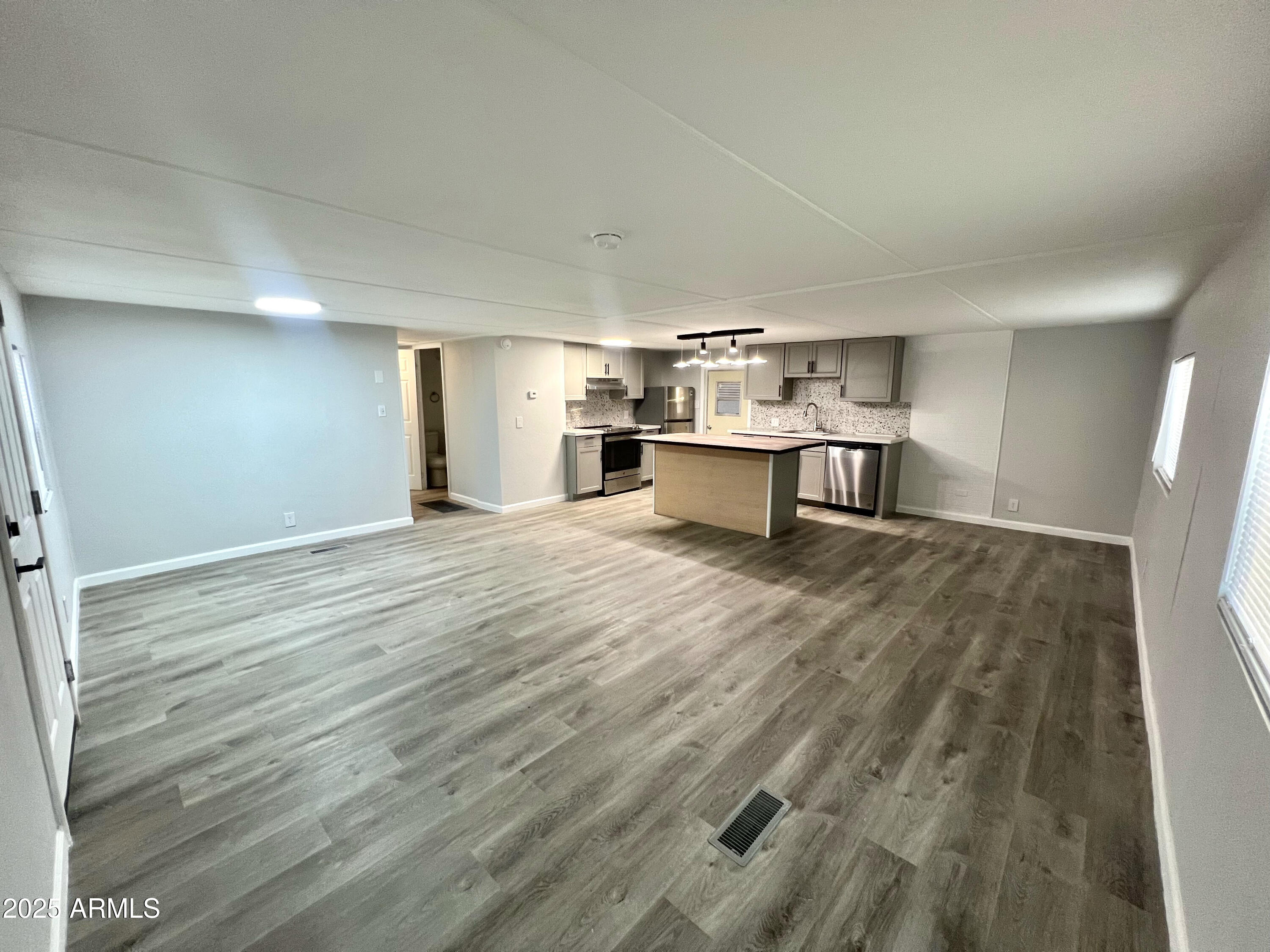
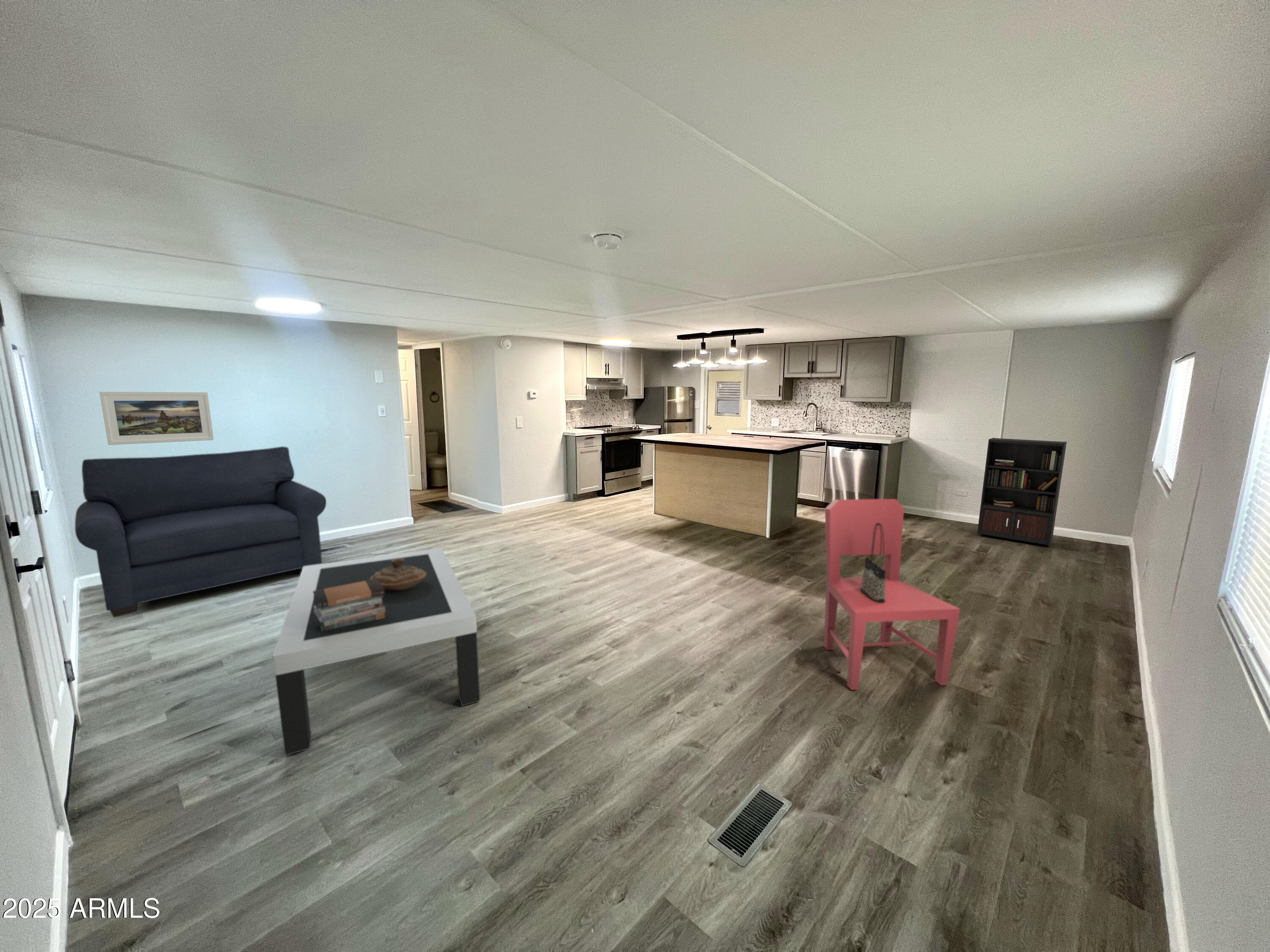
+ bookcase (1032, 490)
+ tote bag (872, 559)
+ book stack (350, 604)
+ sofa (210, 517)
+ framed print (160, 417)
+ decorative bowl (398, 573)
+ dining chair (885, 586)
+ coffee table (382, 626)
